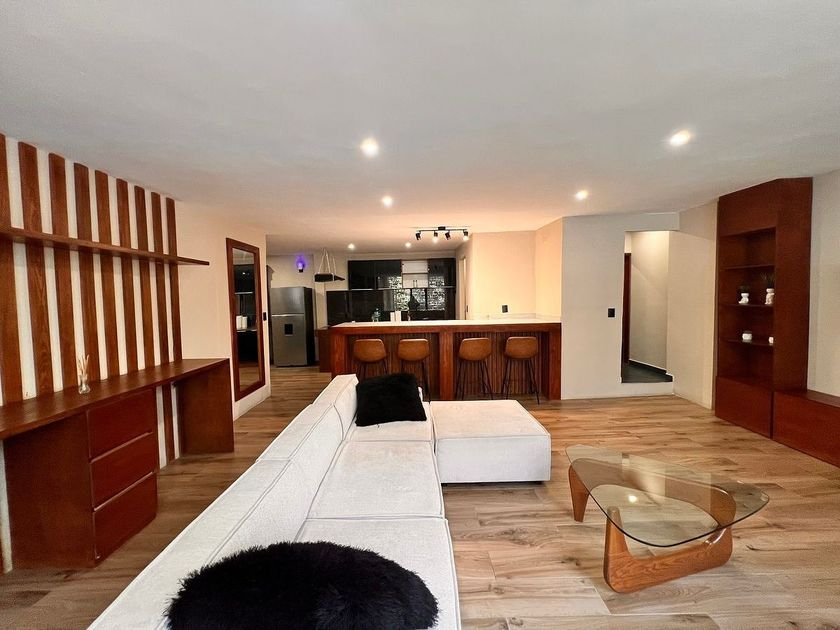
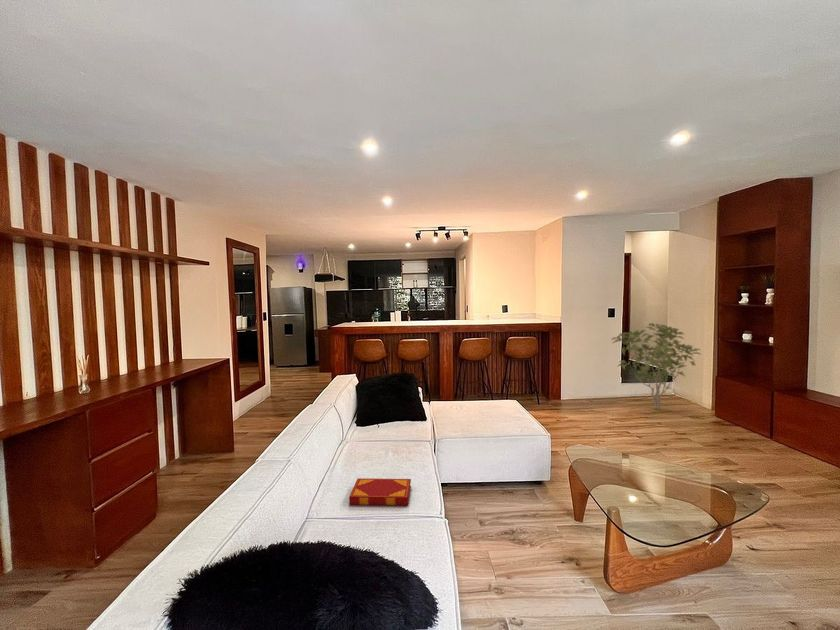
+ hardback book (381, 491)
+ shrub (656, 366)
